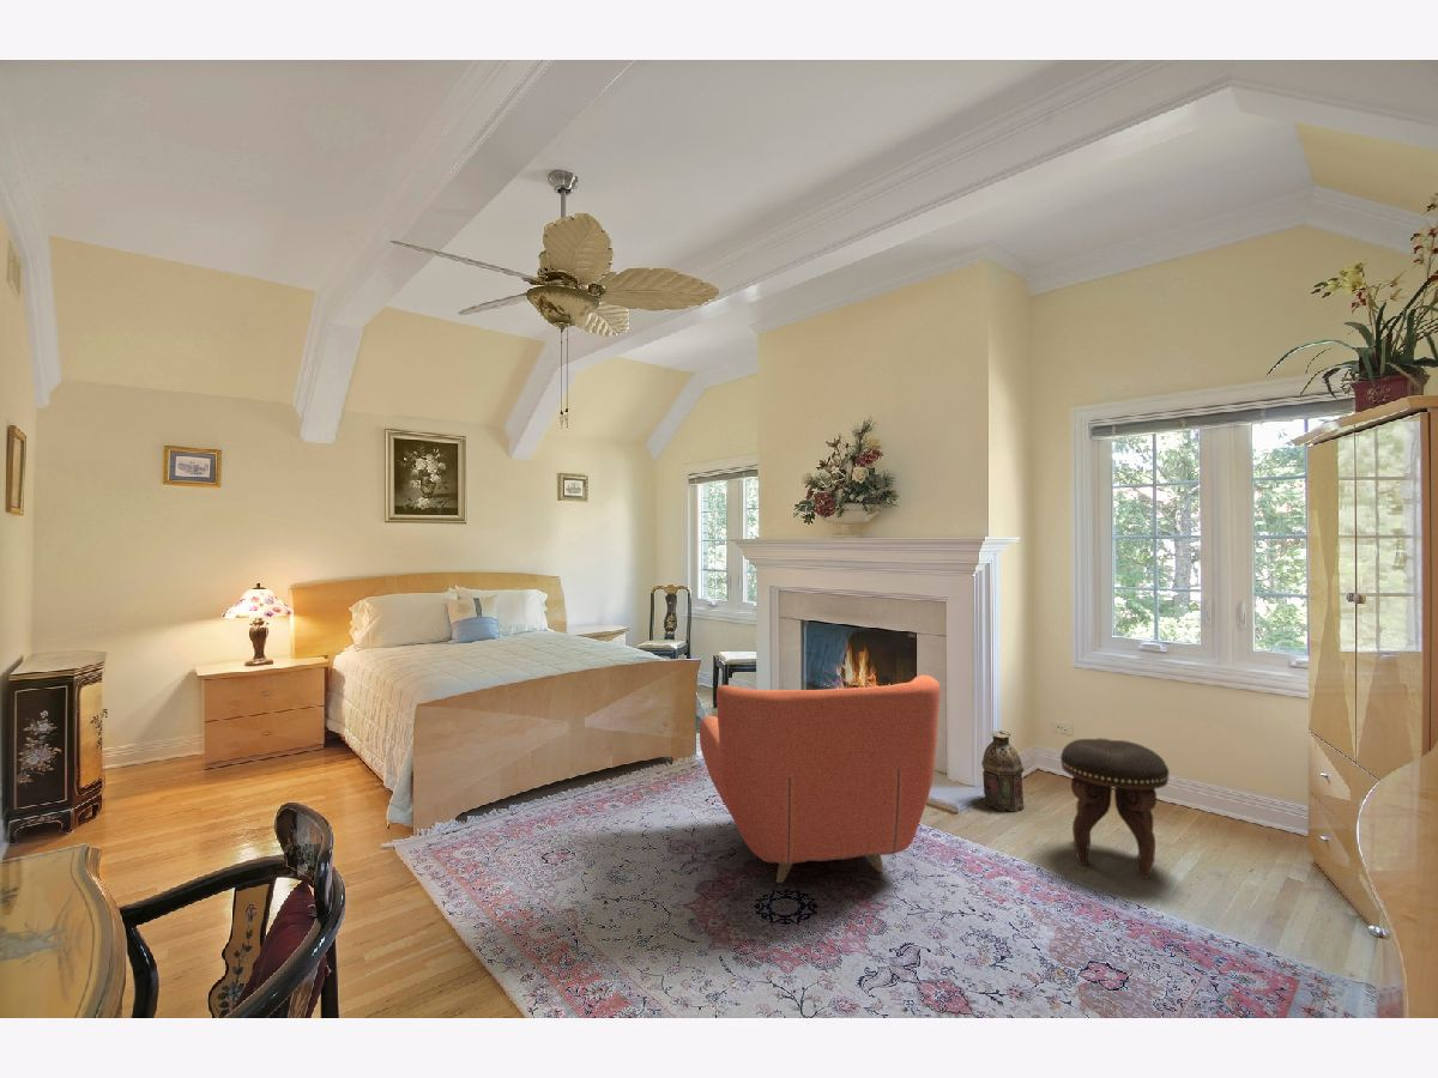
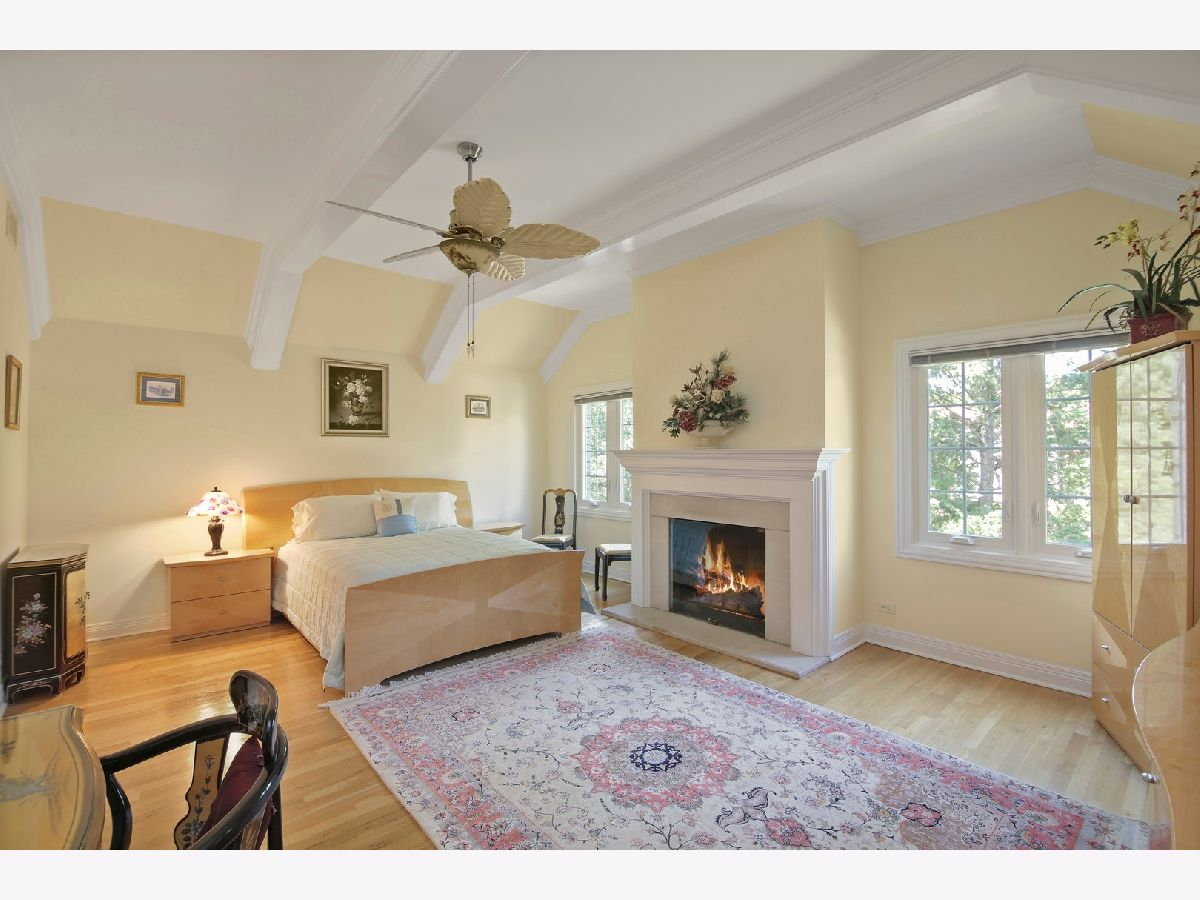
- footstool (1116, 803)
- armchair (811, 762)
- lantern (1002, 768)
